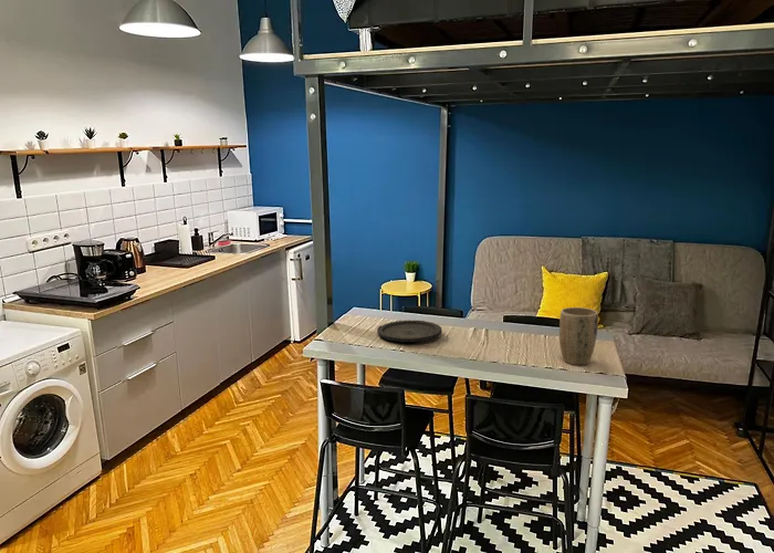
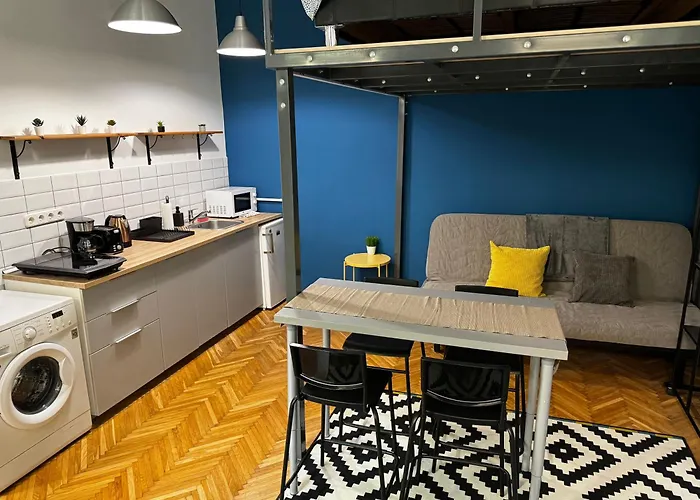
- plant pot (577, 336)
- plate (409, 331)
